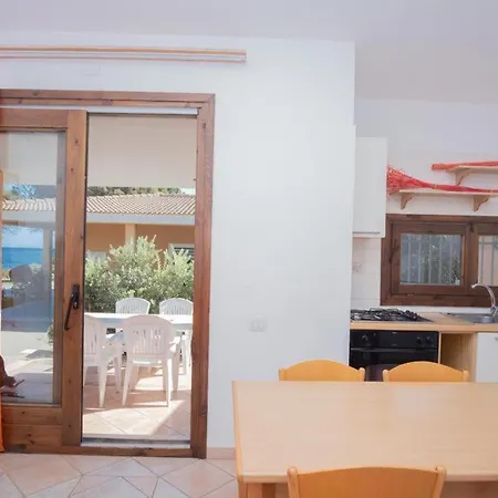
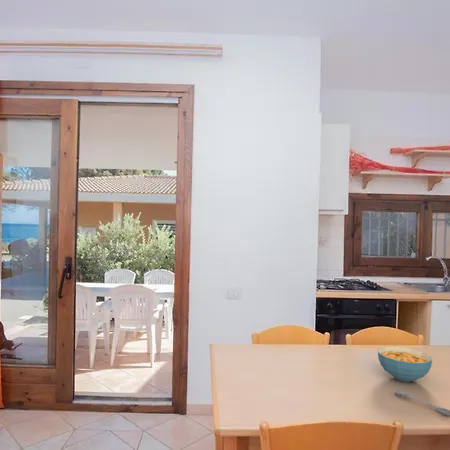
+ cereal bowl (403, 366)
+ soupspoon (424, 402)
